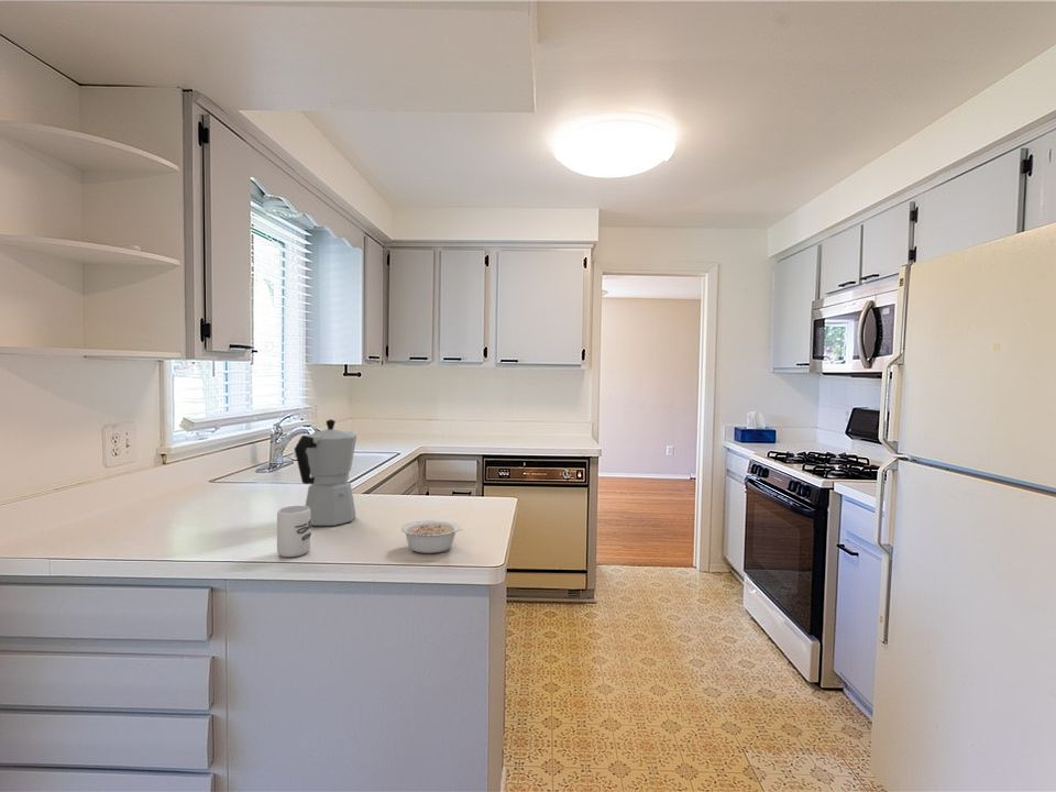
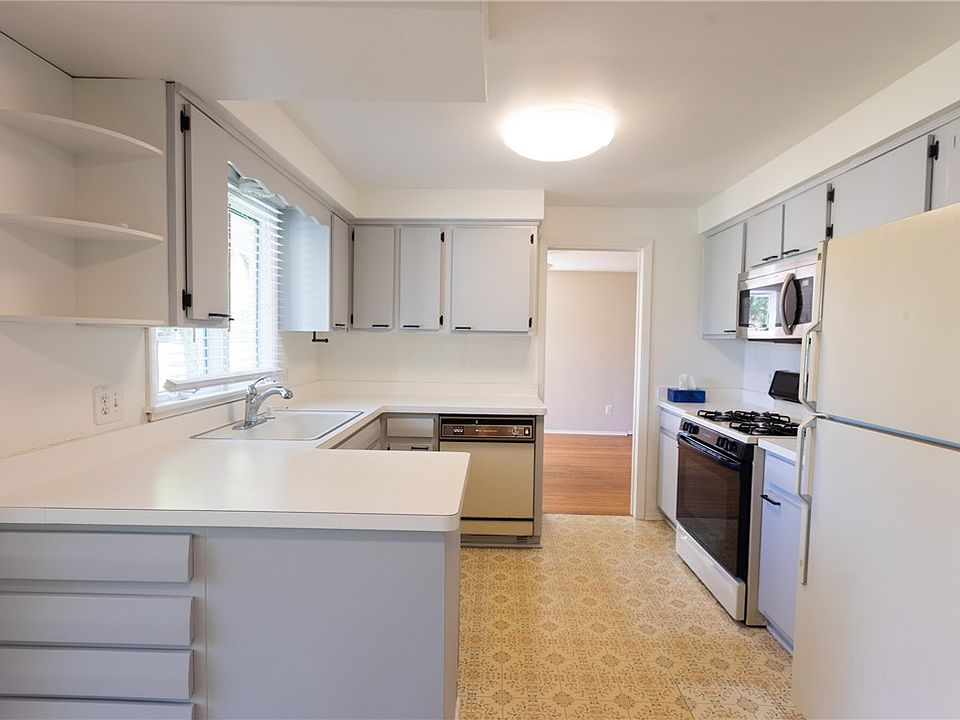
- legume (432, 535)
- cup (294, 530)
- moka pot (326, 470)
